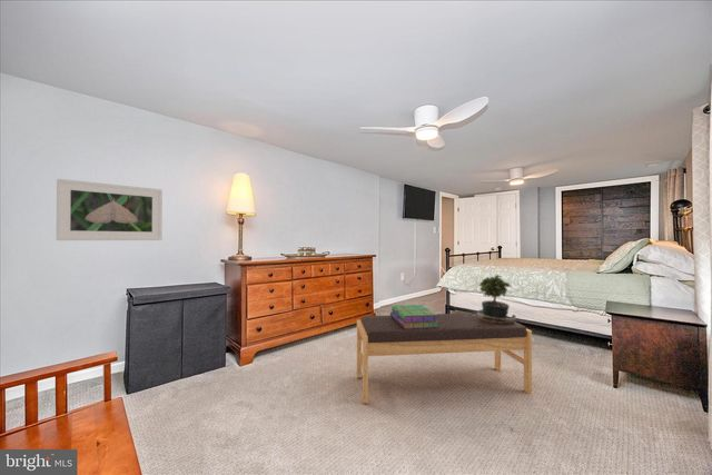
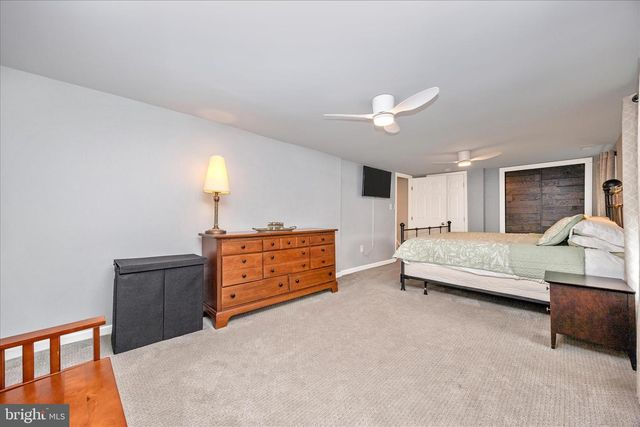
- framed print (113, 212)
- stack of books (413, 315)
- potted plant (492, 296)
- bench (438, 352)
